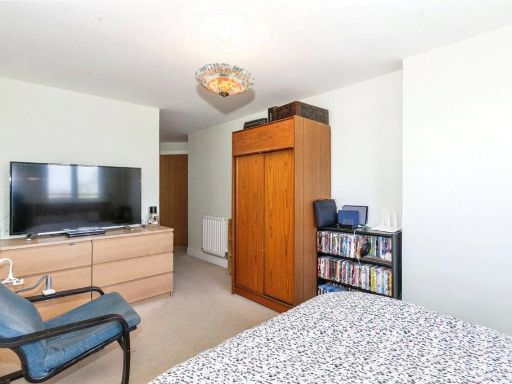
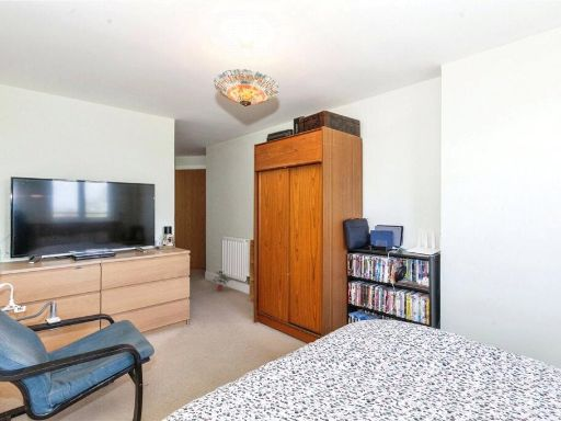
+ potted plant (222, 280)
